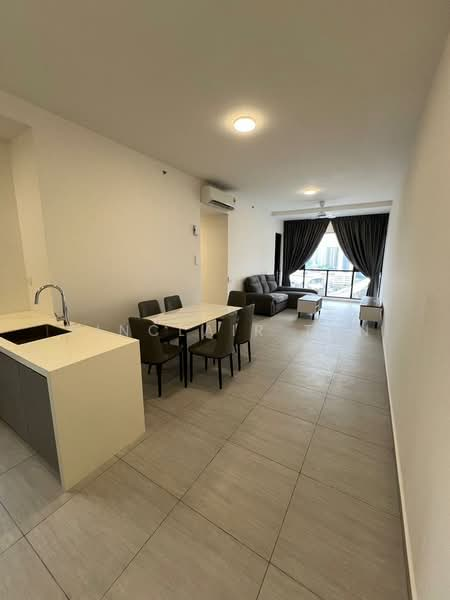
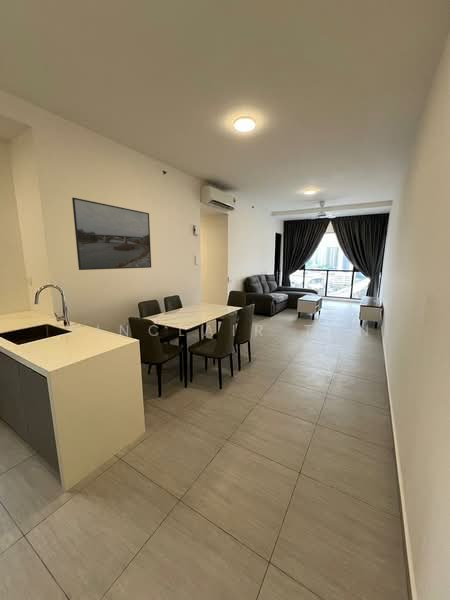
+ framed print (118, 238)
